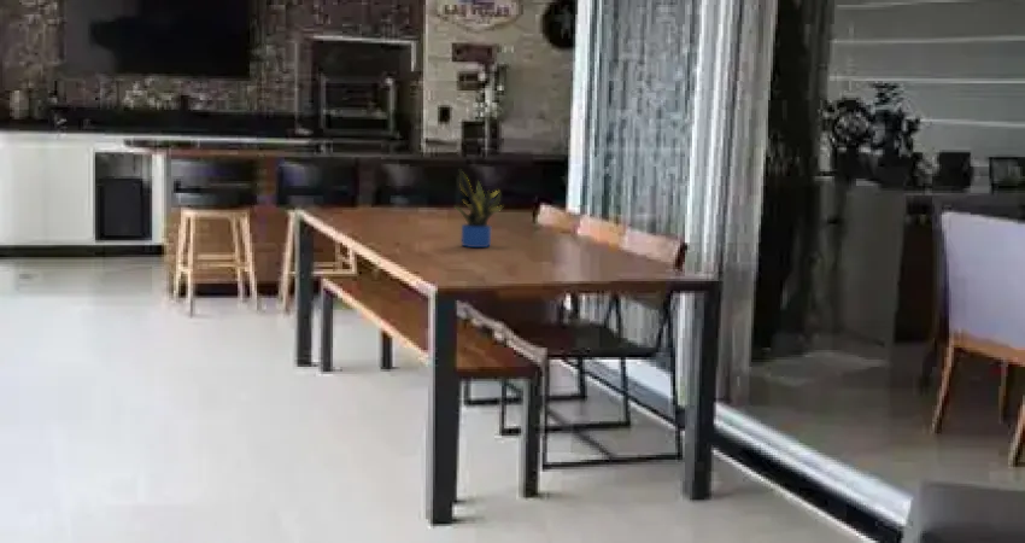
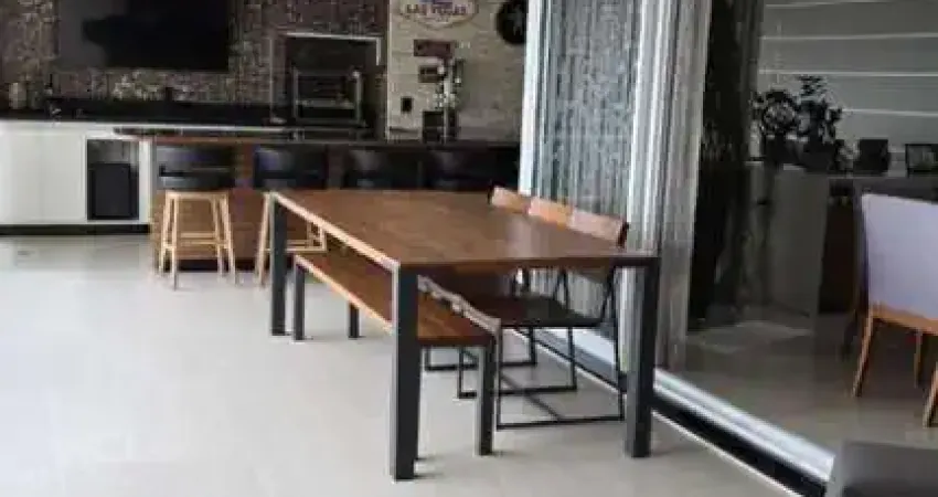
- potted plant (476, 208)
